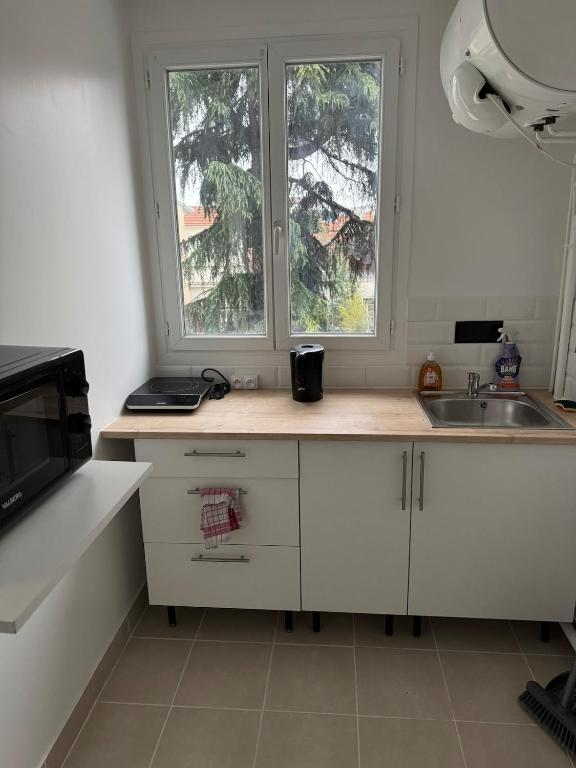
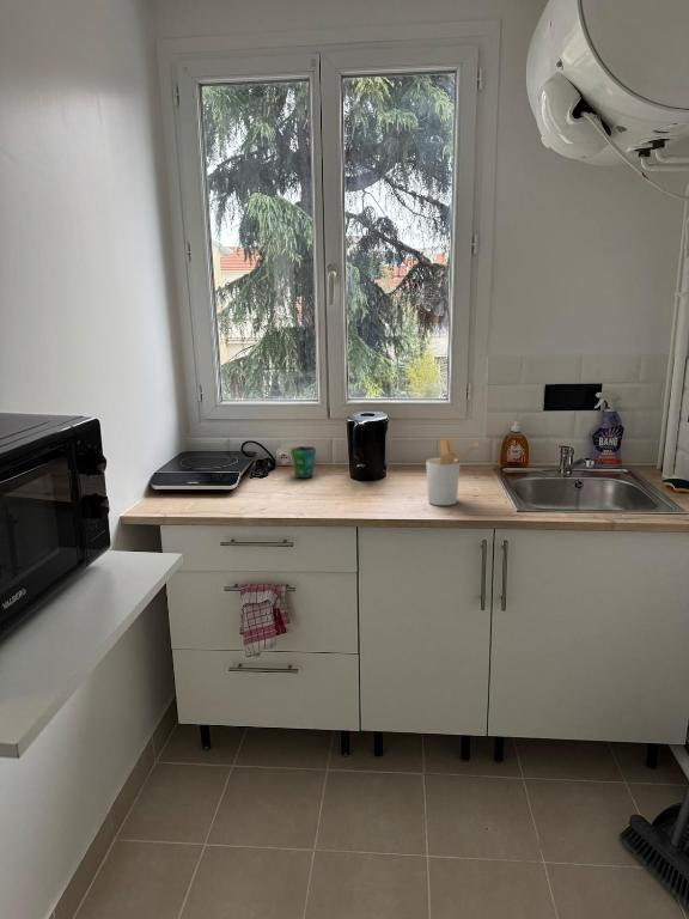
+ utensil holder (451, 471)
+ cup (304, 461)
